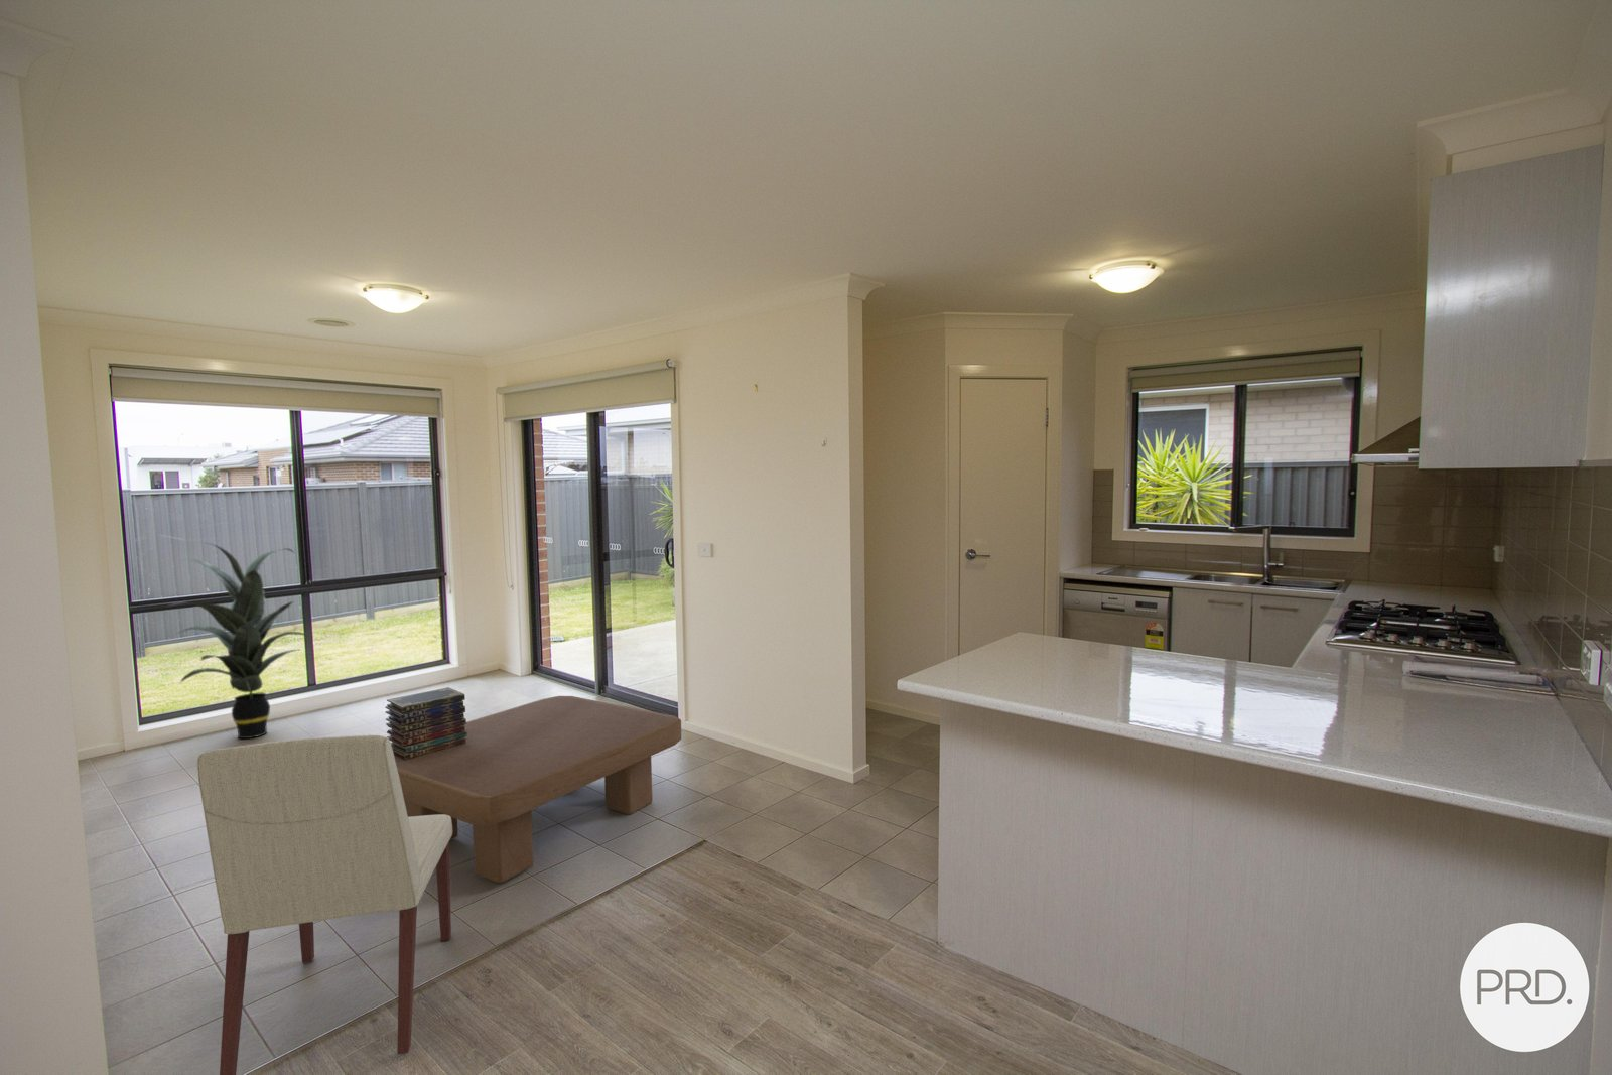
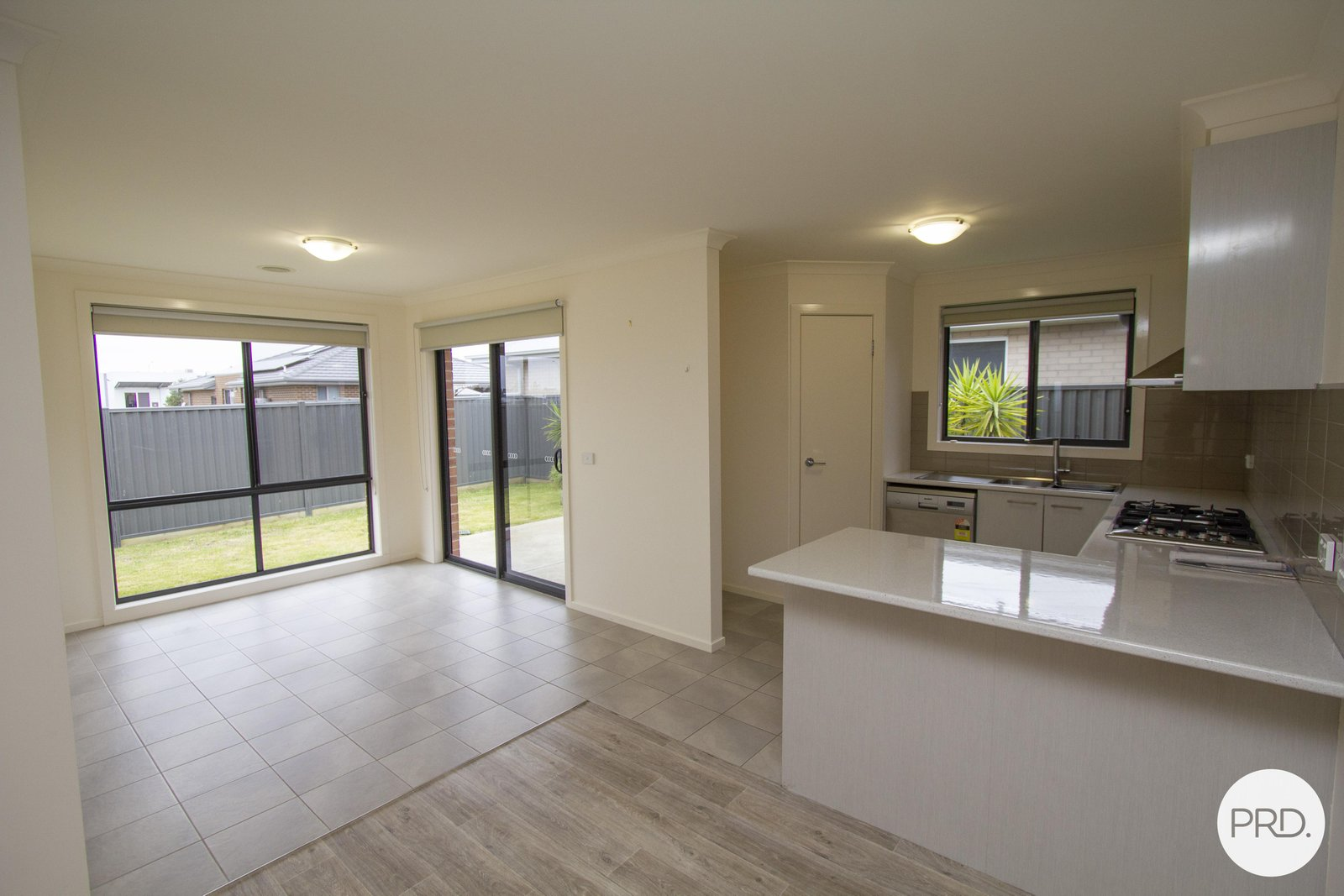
- indoor plant (236, 638)
- coffee table (533, 779)
- chair (343, 859)
- book stack (426, 721)
